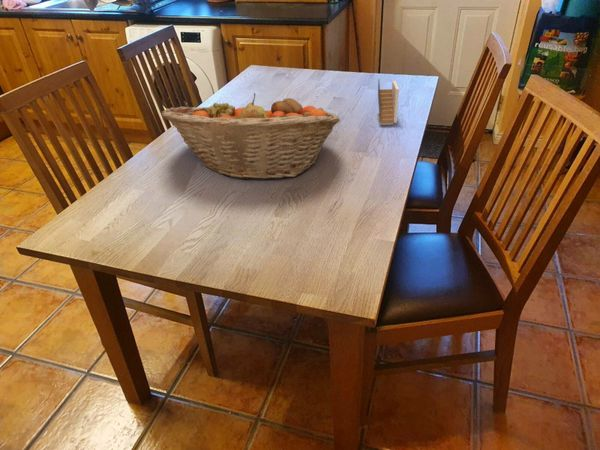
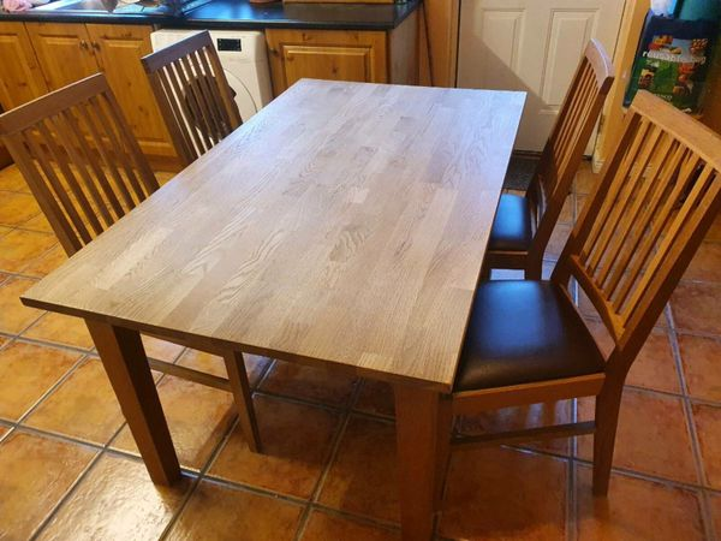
- napkin holder (387, 99)
- fruit basket (252, 128)
